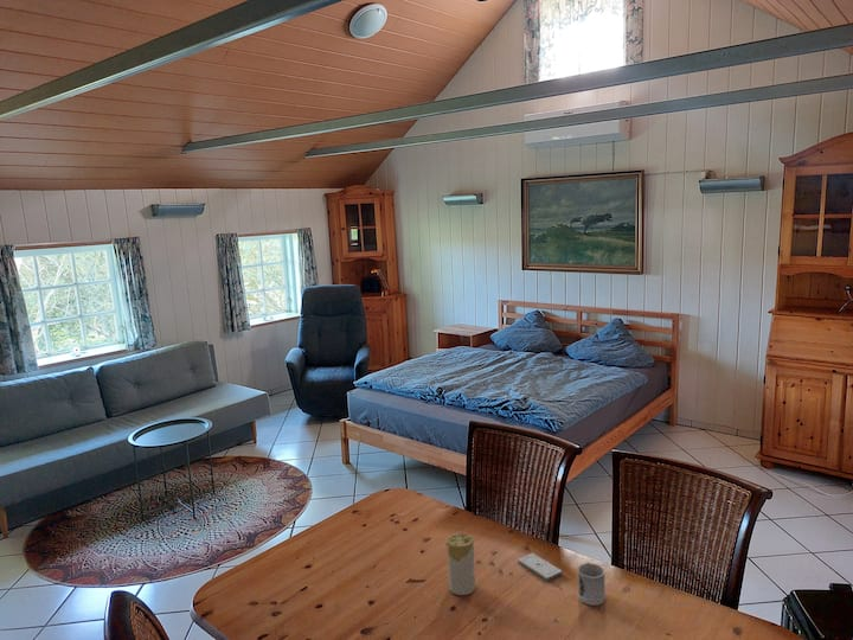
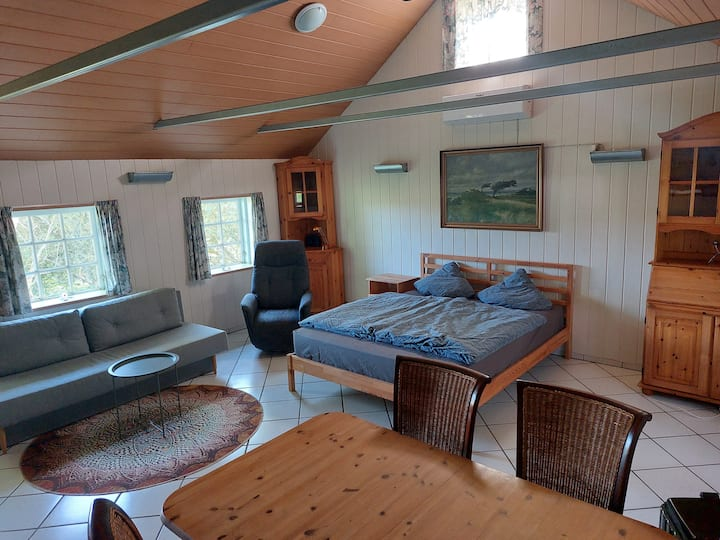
- cup (590, 581)
- smartphone (539, 565)
- candle (461, 563)
